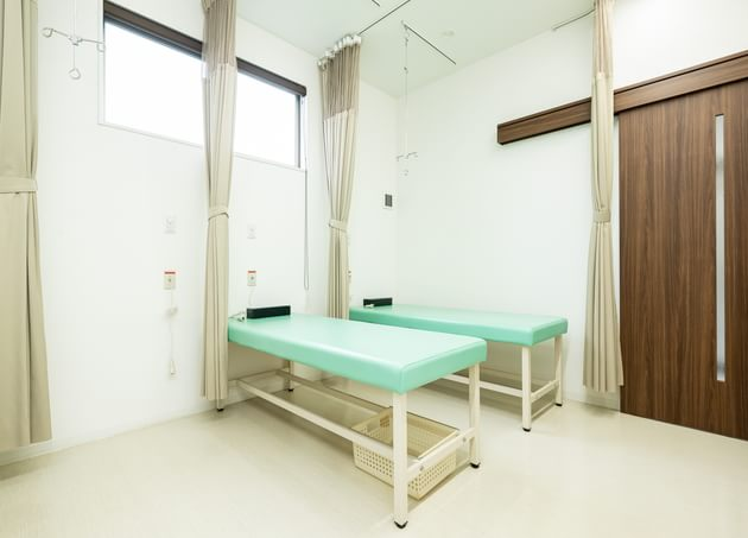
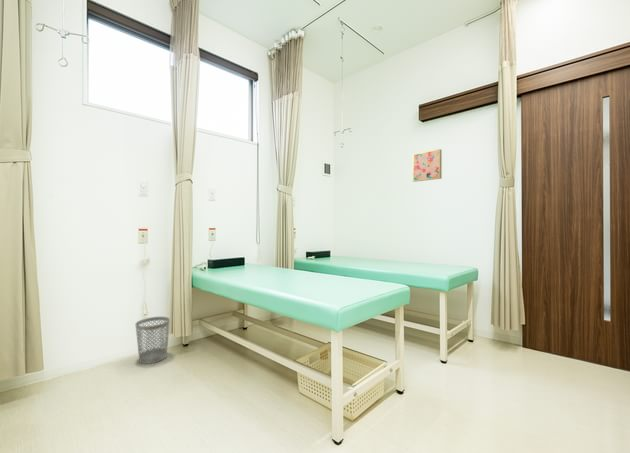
+ wastebasket (153, 339)
+ wall art (426, 166)
